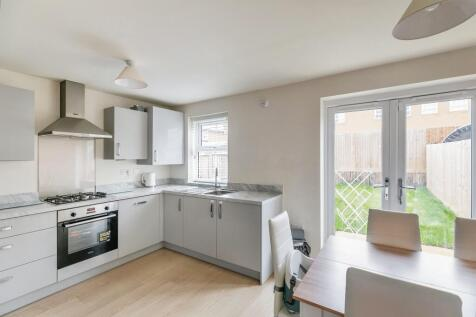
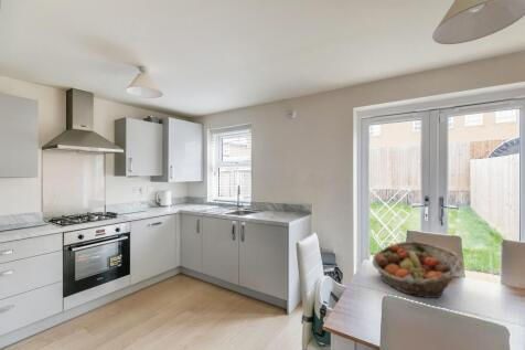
+ fruit basket (413, 266)
